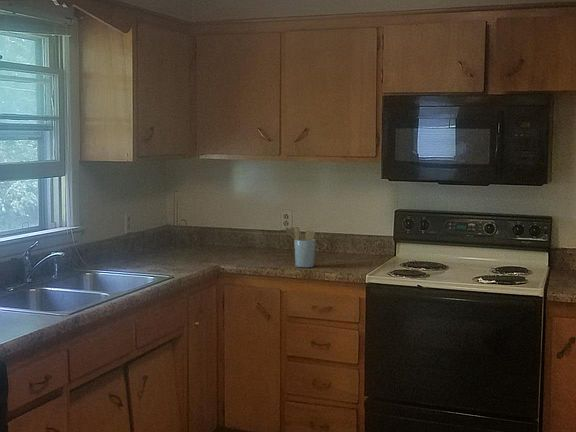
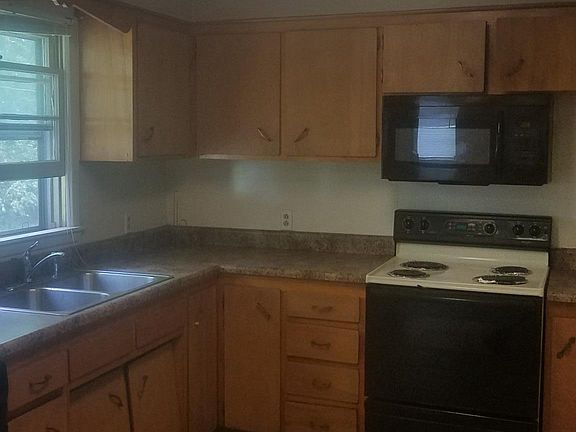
- utensil holder (300, 246)
